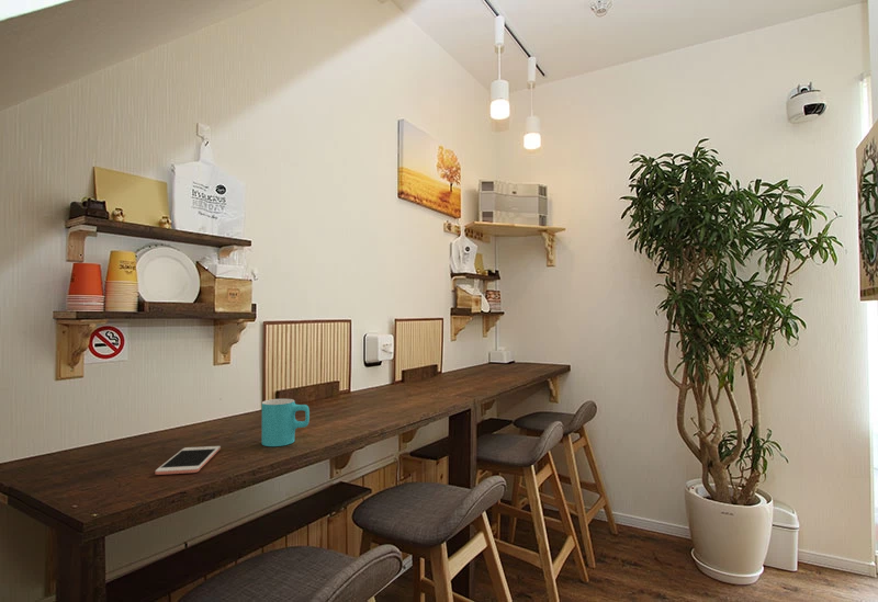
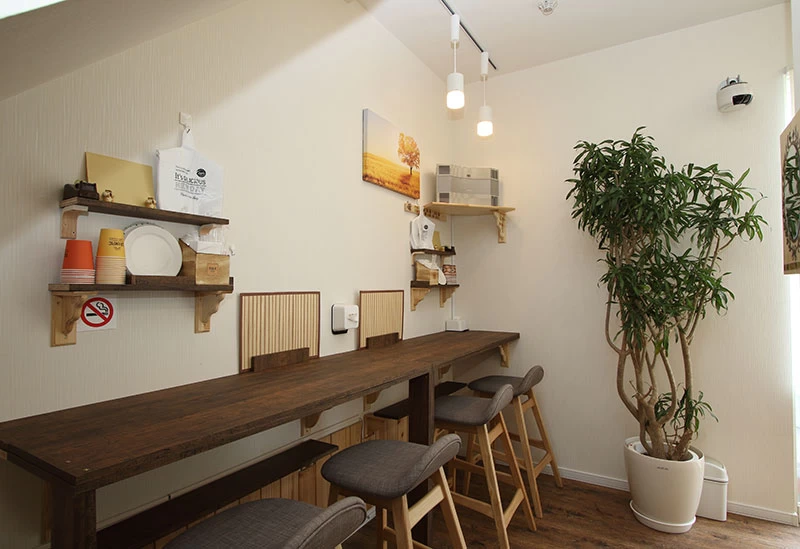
- cup (283, 422)
- cell phone (190, 458)
